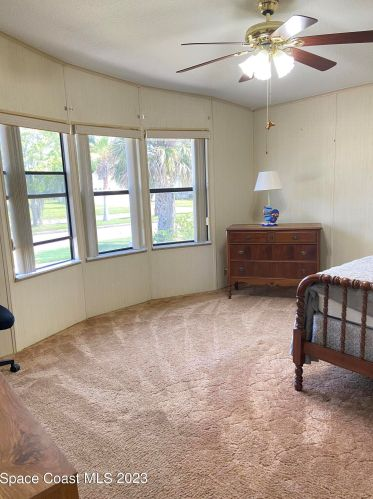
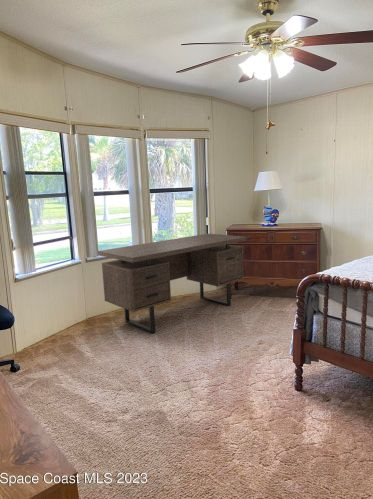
+ desk (179, 277)
